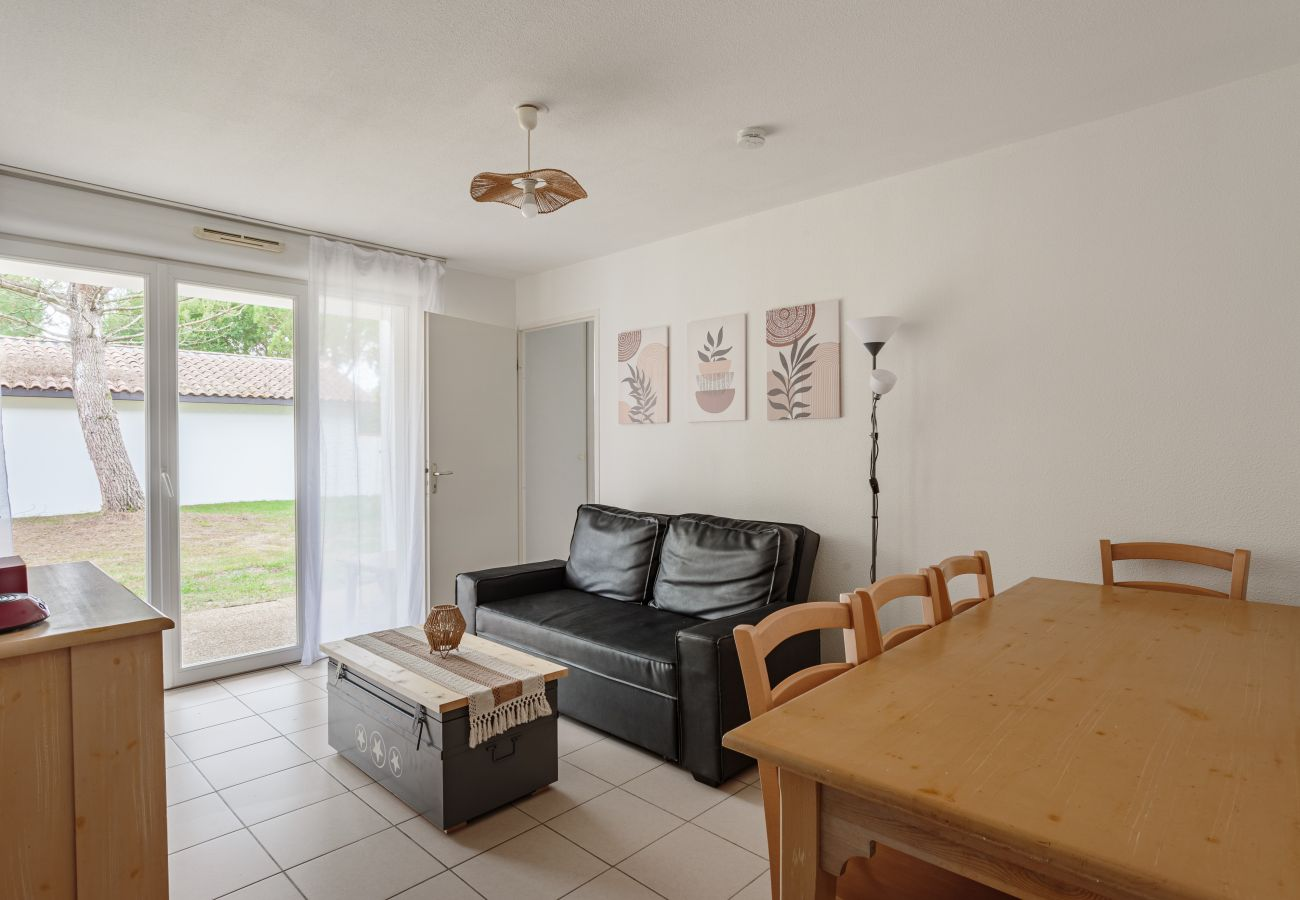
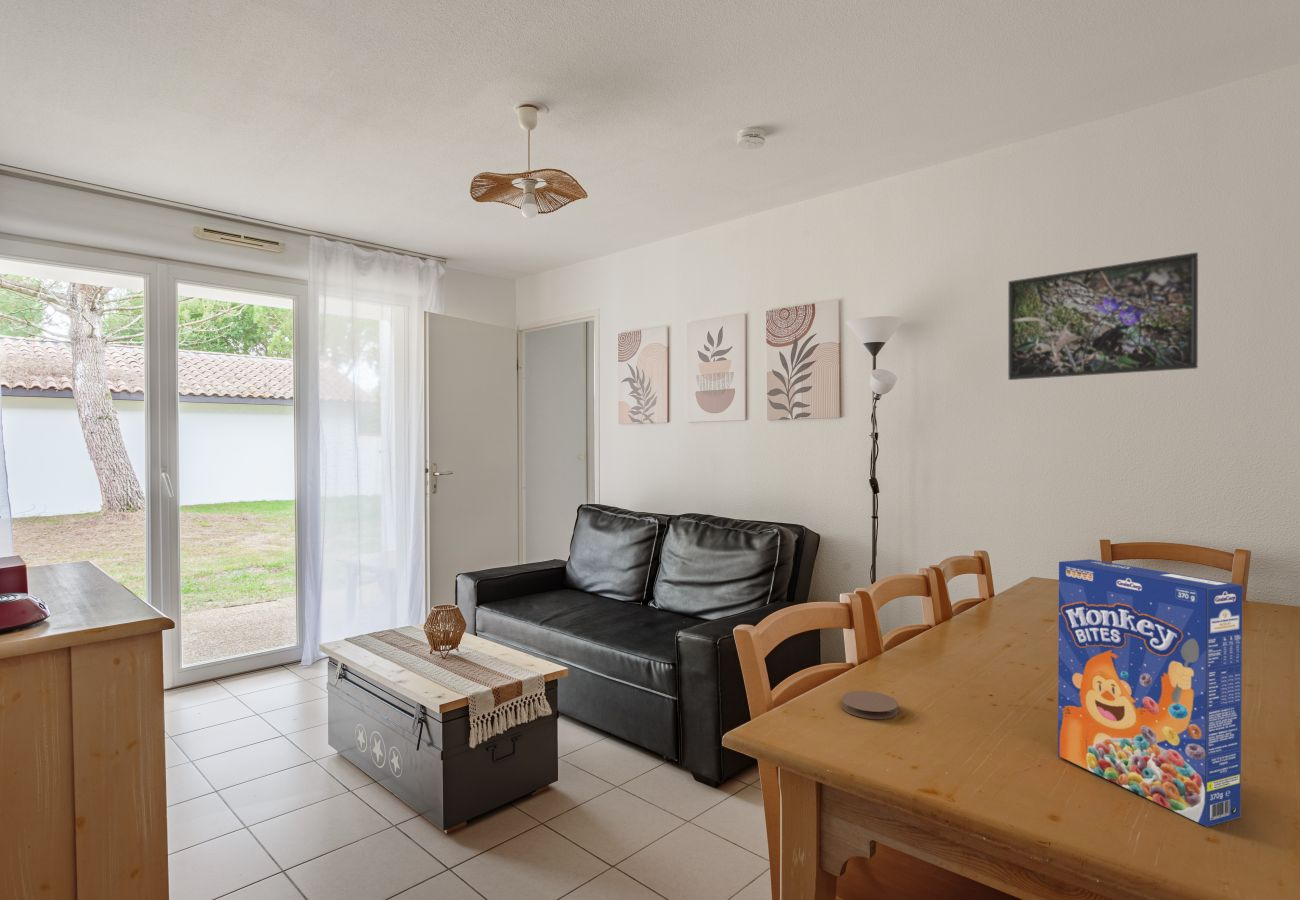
+ coaster (869, 704)
+ cereal box (1141, 678)
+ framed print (1095, 321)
